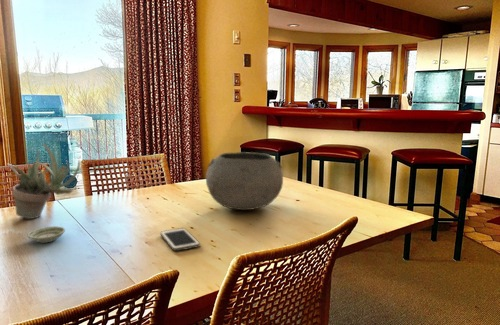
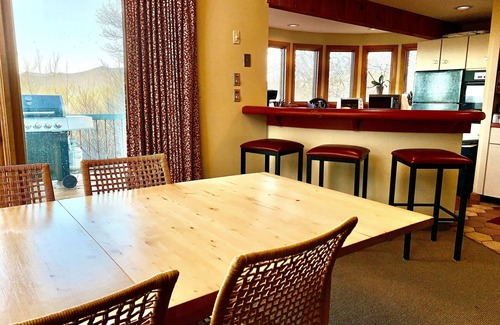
- bowl (243, 181)
- cell phone (179, 238)
- succulent plant (45, 181)
- saucer (47, 235)
